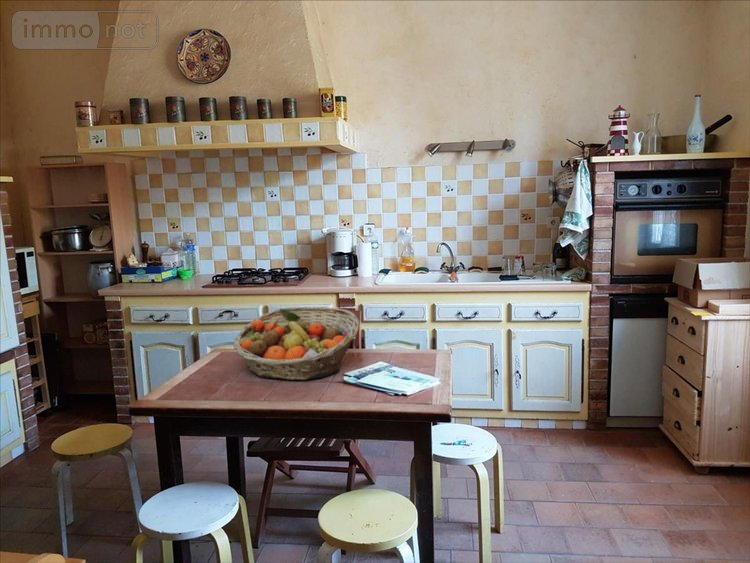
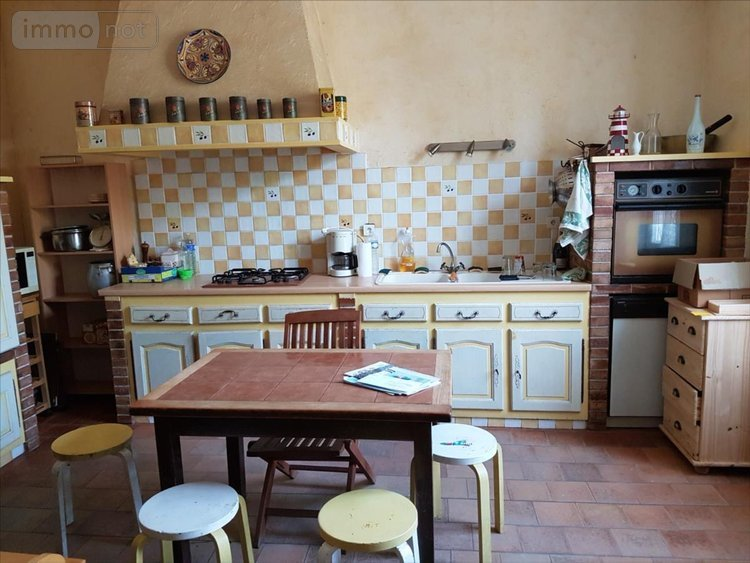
- fruit basket (297, 341)
